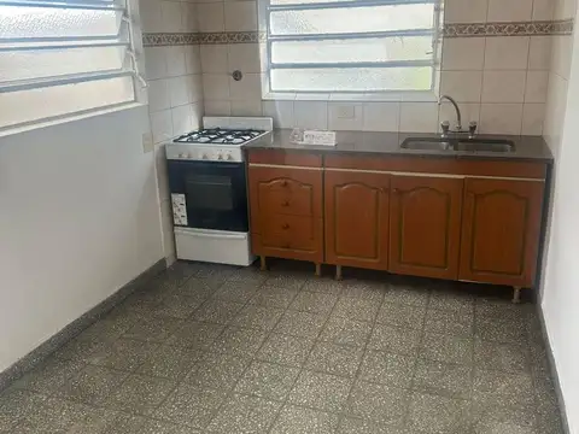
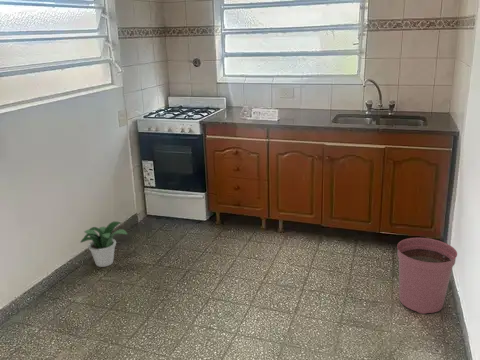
+ plant pot (423, 276)
+ potted plant (106, 245)
